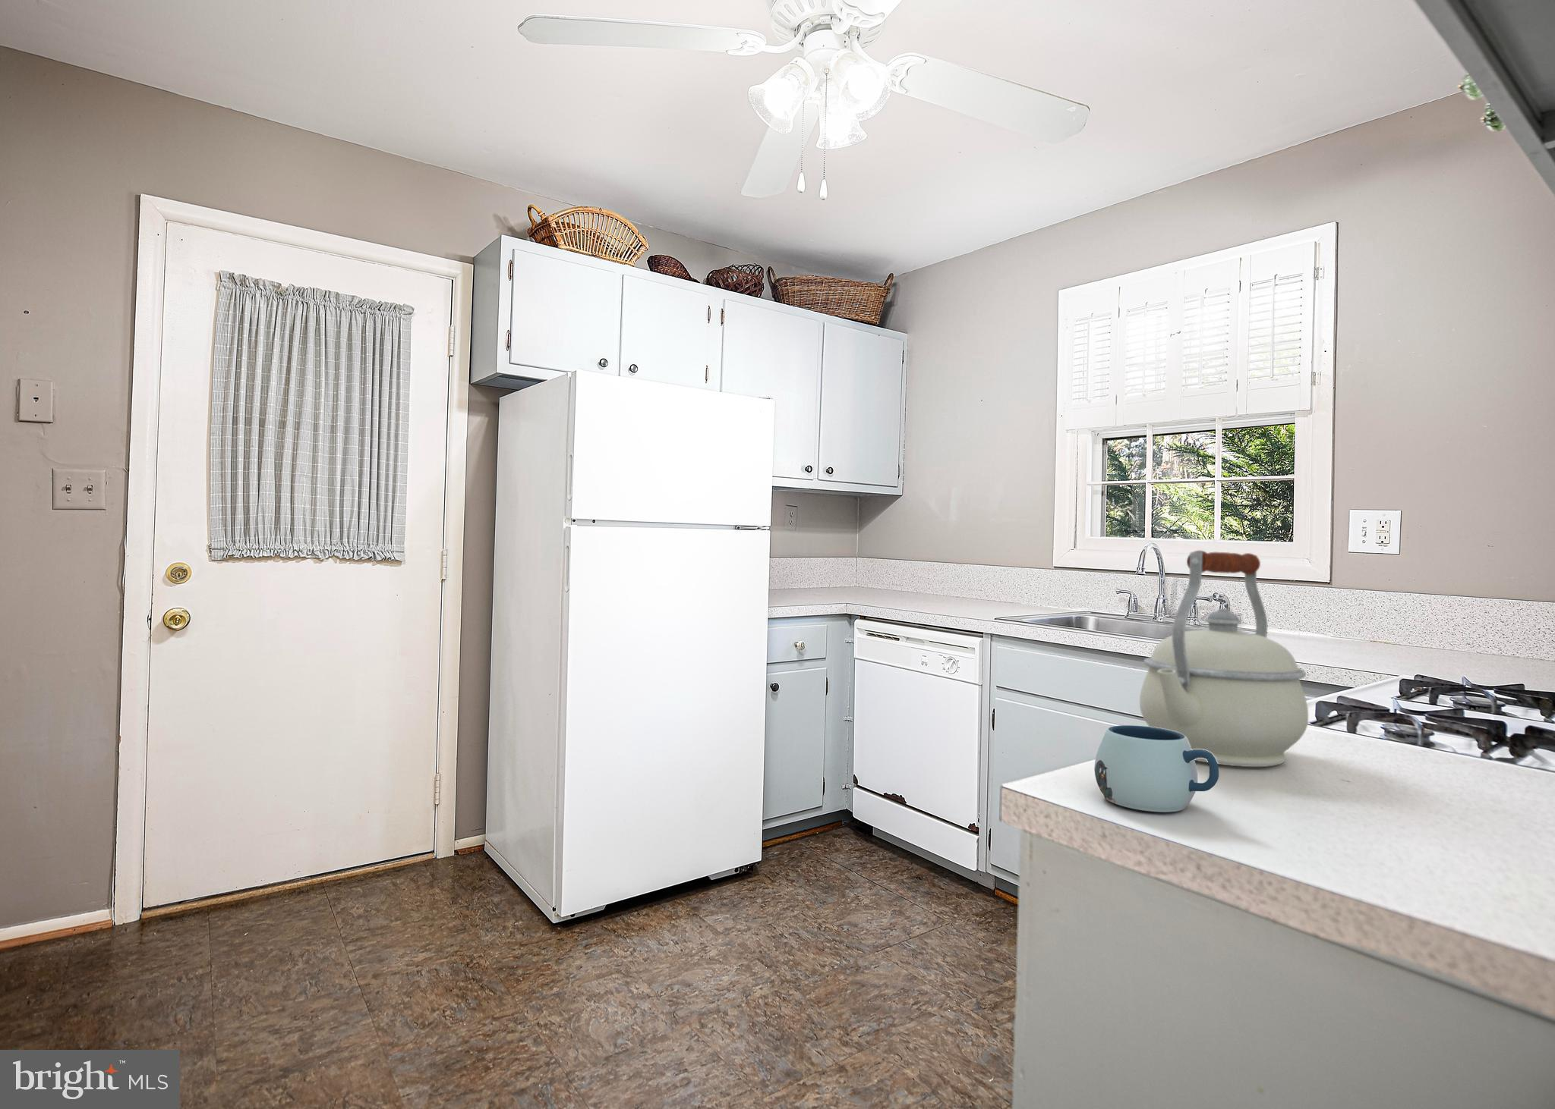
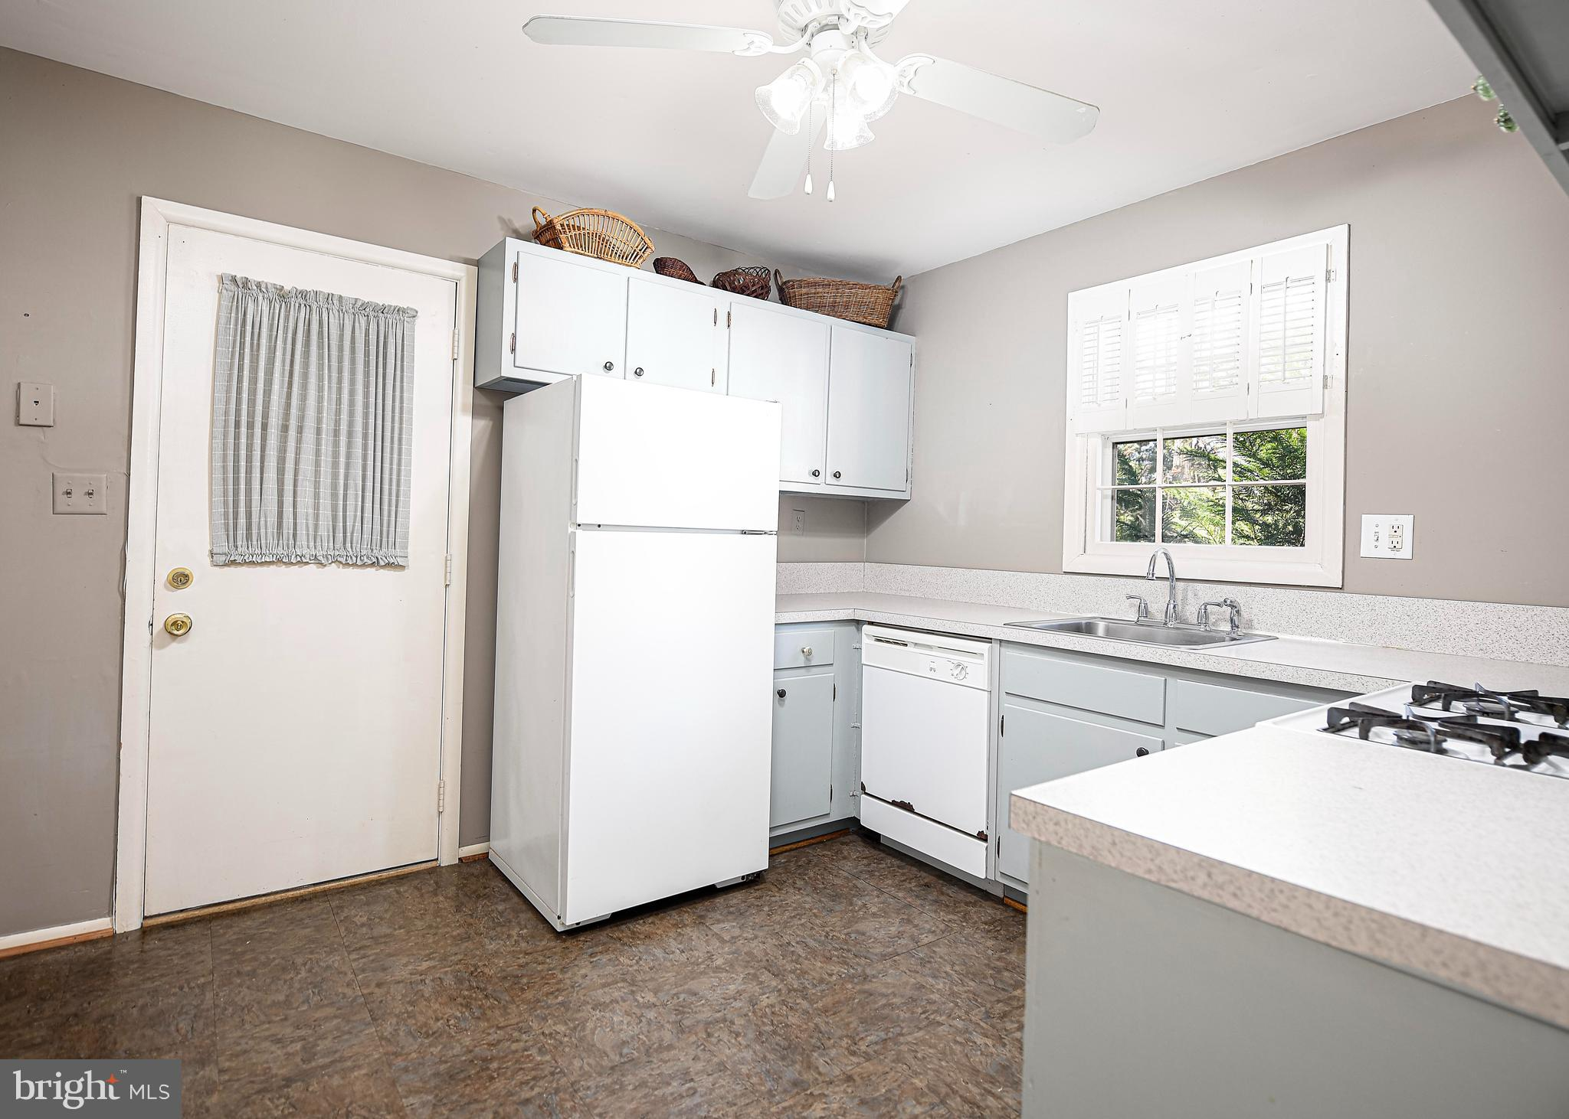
- mug (1156, 769)
- kettle (1215, 653)
